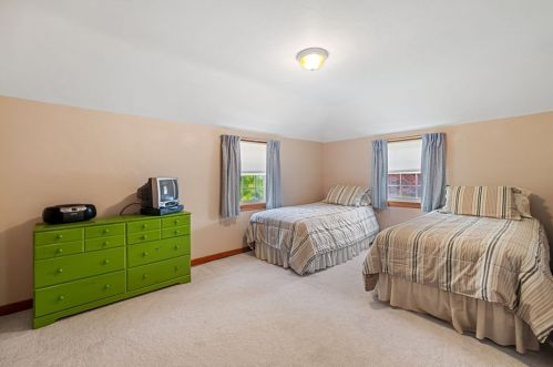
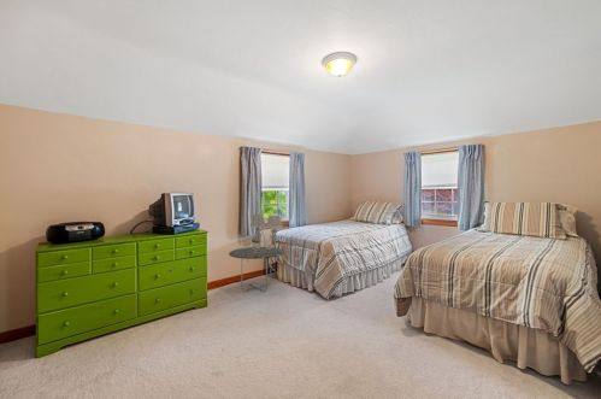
+ wall sconce (263, 234)
+ side table (266, 269)
